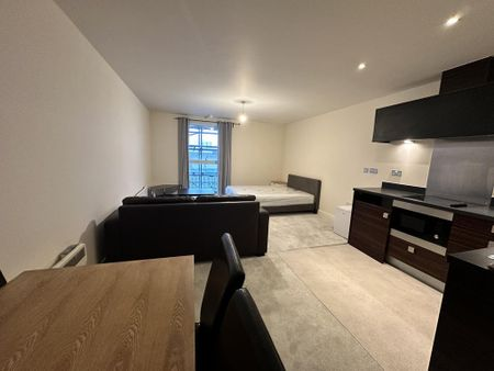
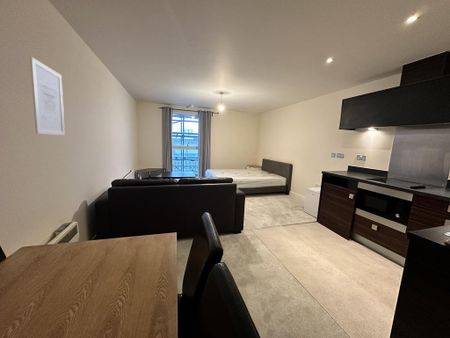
+ wall art (49, 101)
